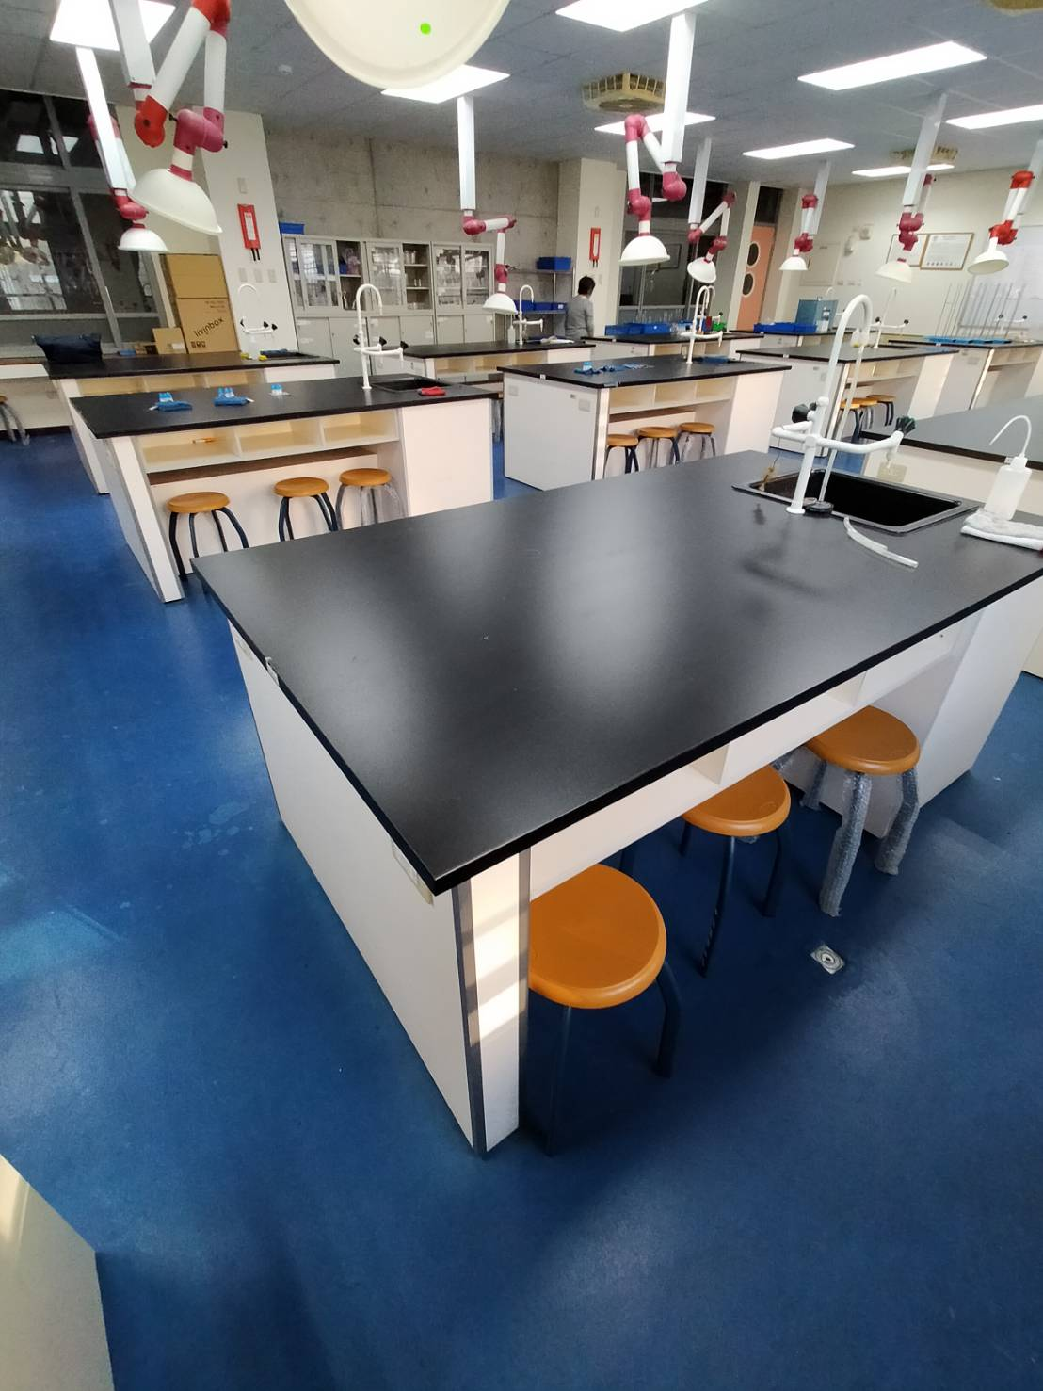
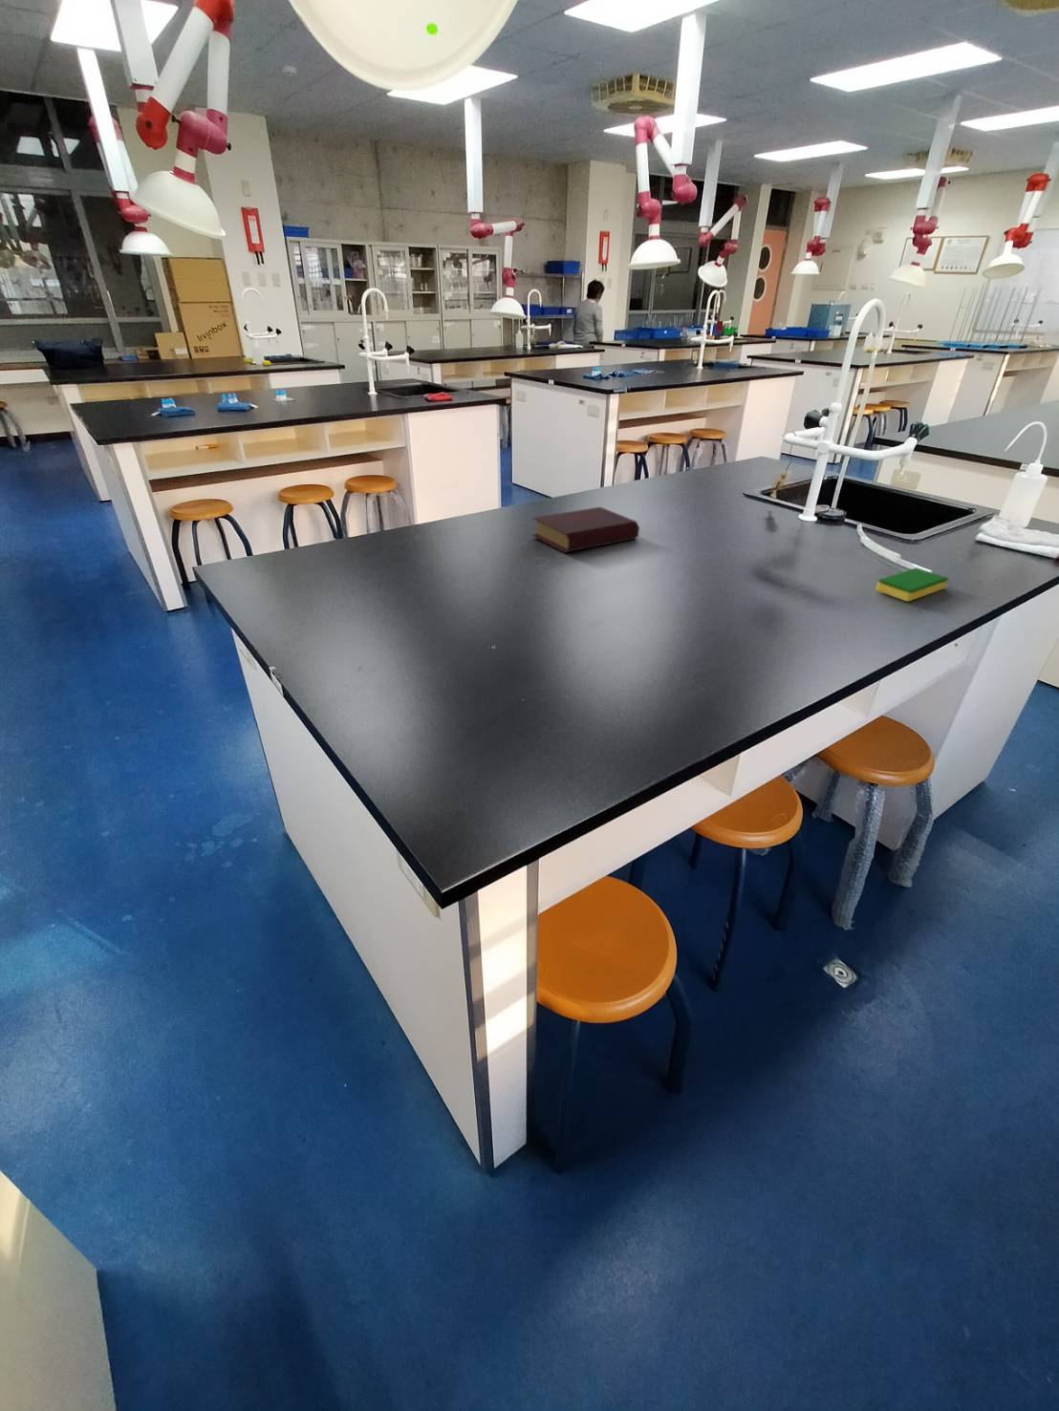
+ dish sponge (912, 584)
+ book (585, 529)
